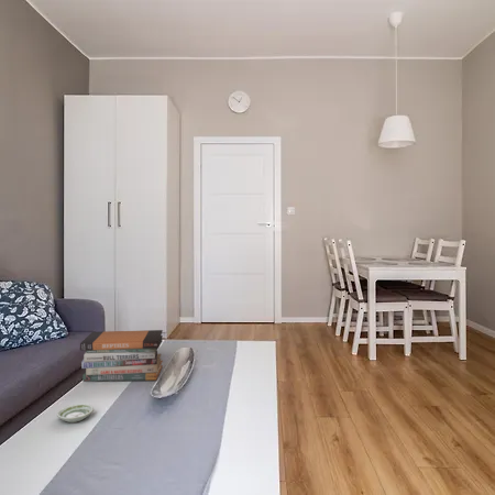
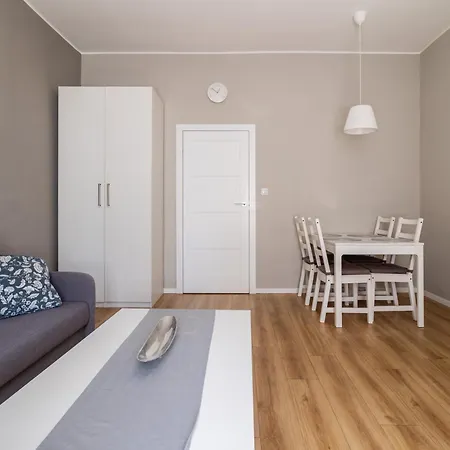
- book stack (123, 354)
- saucer (75, 414)
